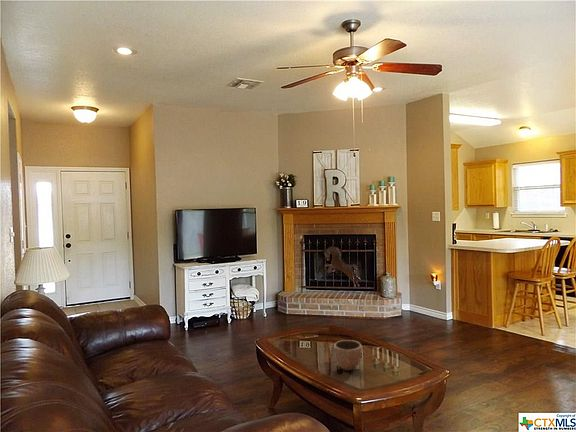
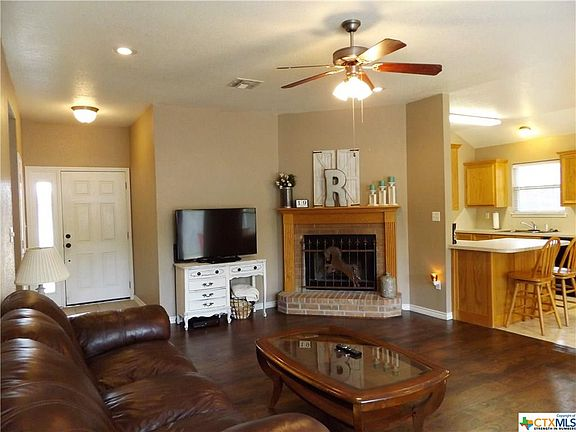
- decorative bowl (348, 356)
